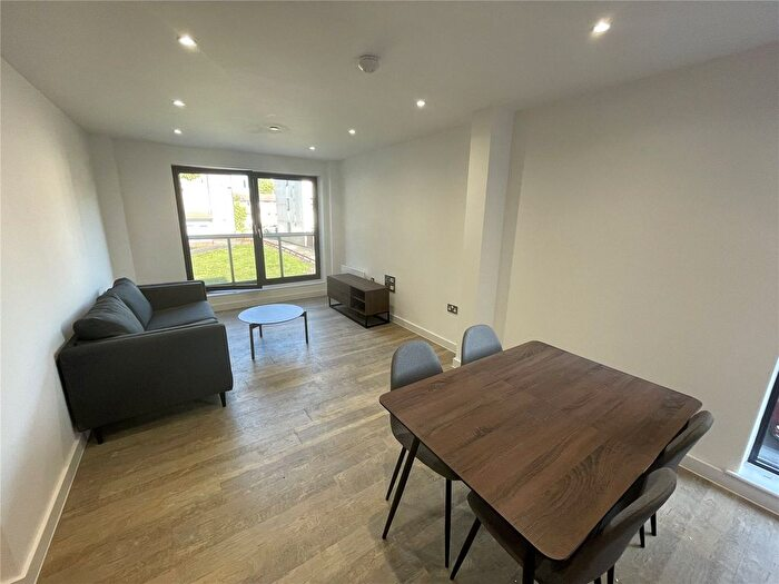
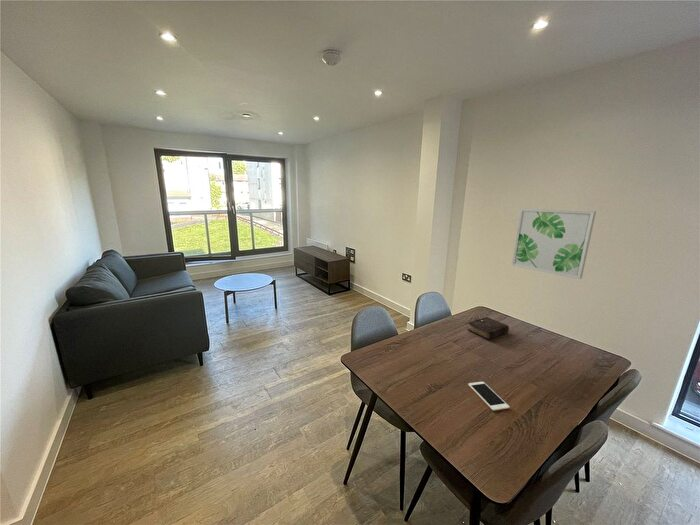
+ cell phone (487, 395)
+ wall art (549, 241)
+ book (491, 326)
